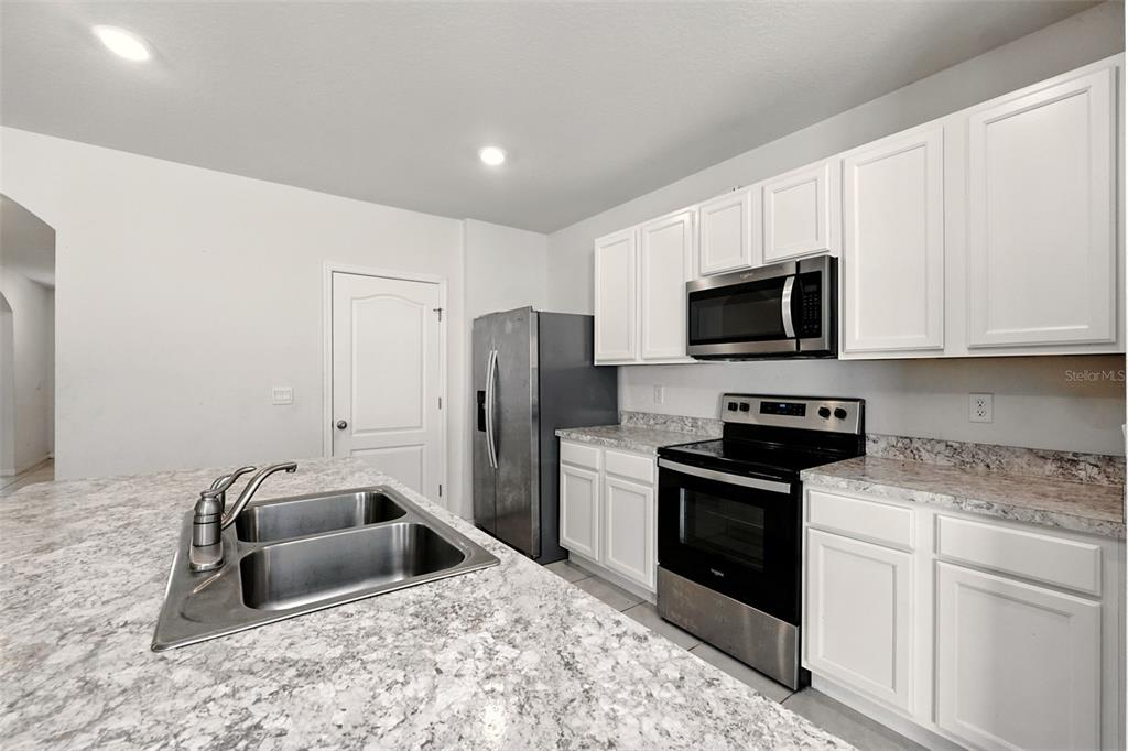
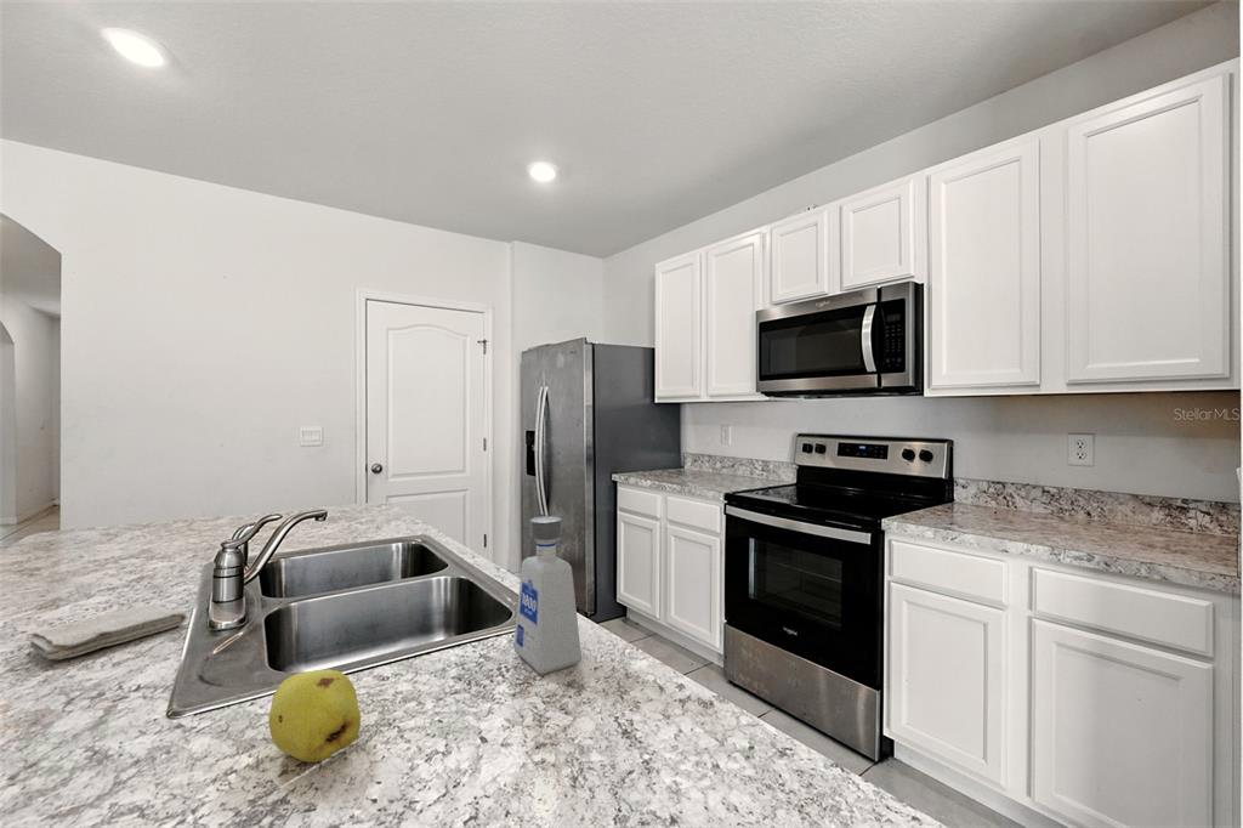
+ washcloth (109, 628)
+ fruit (313, 709)
+ soap dispenser (546, 589)
